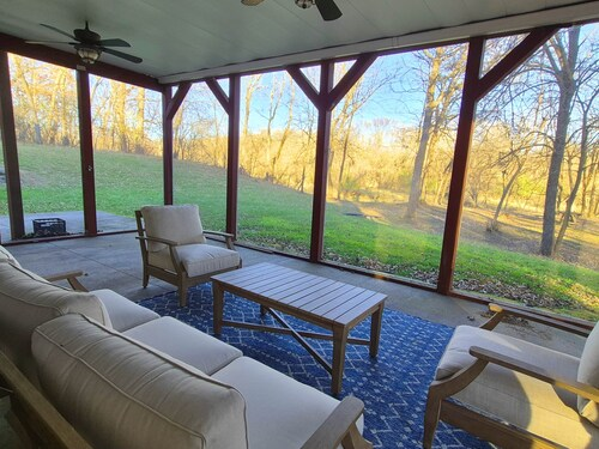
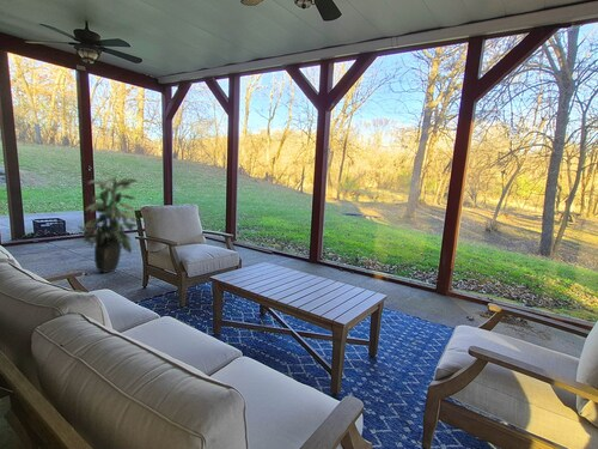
+ indoor plant (111, 223)
